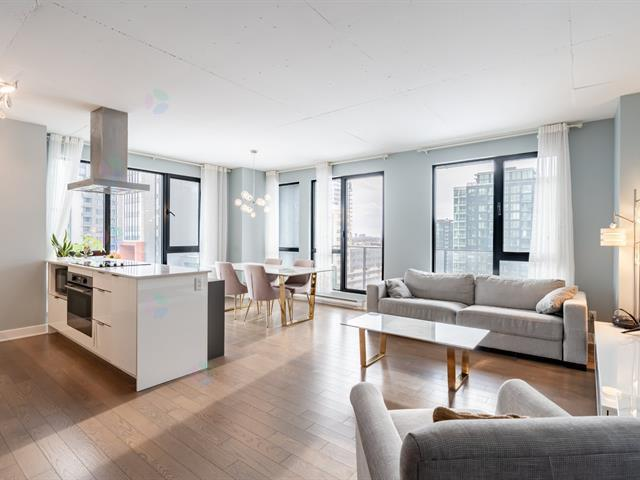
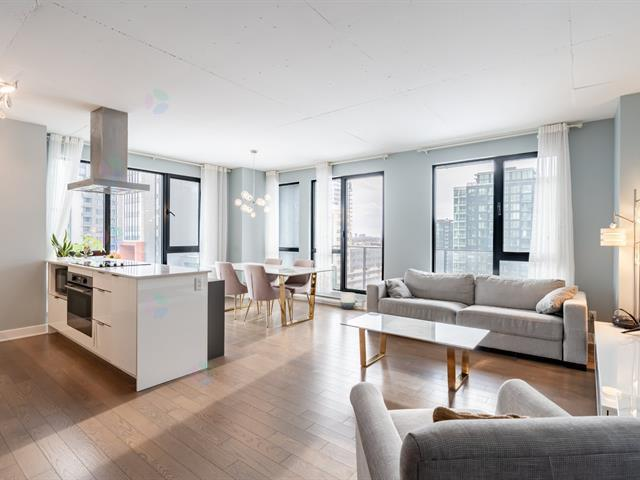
+ planter (348, 301)
